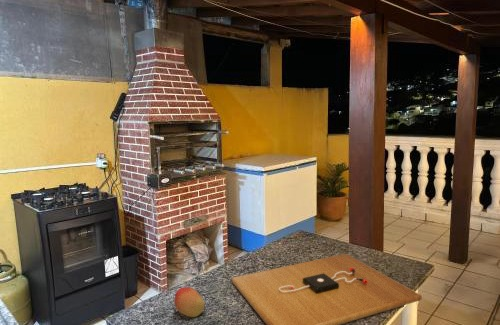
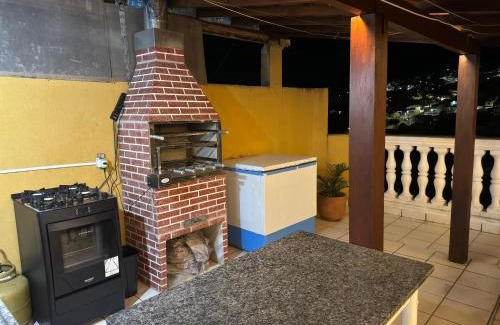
- fruit (188, 301)
- cutting board (320, 285)
